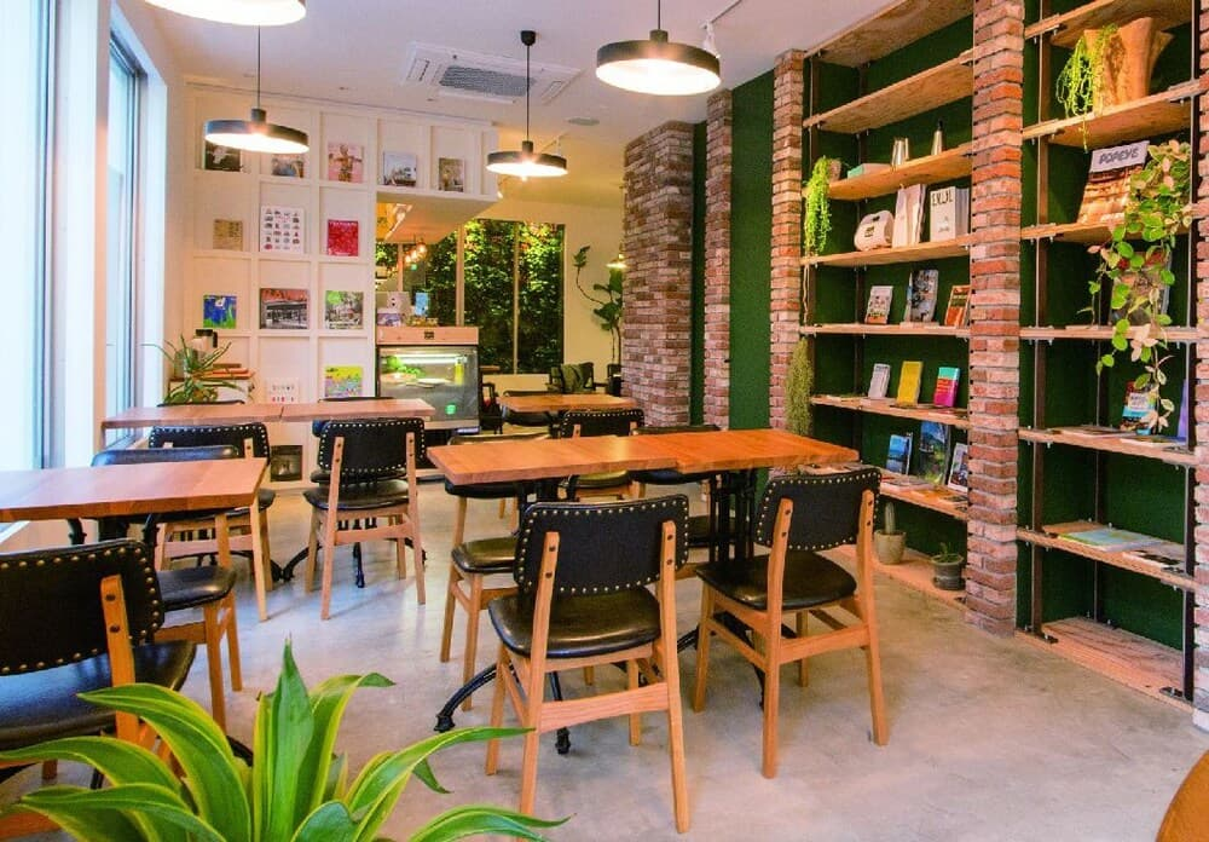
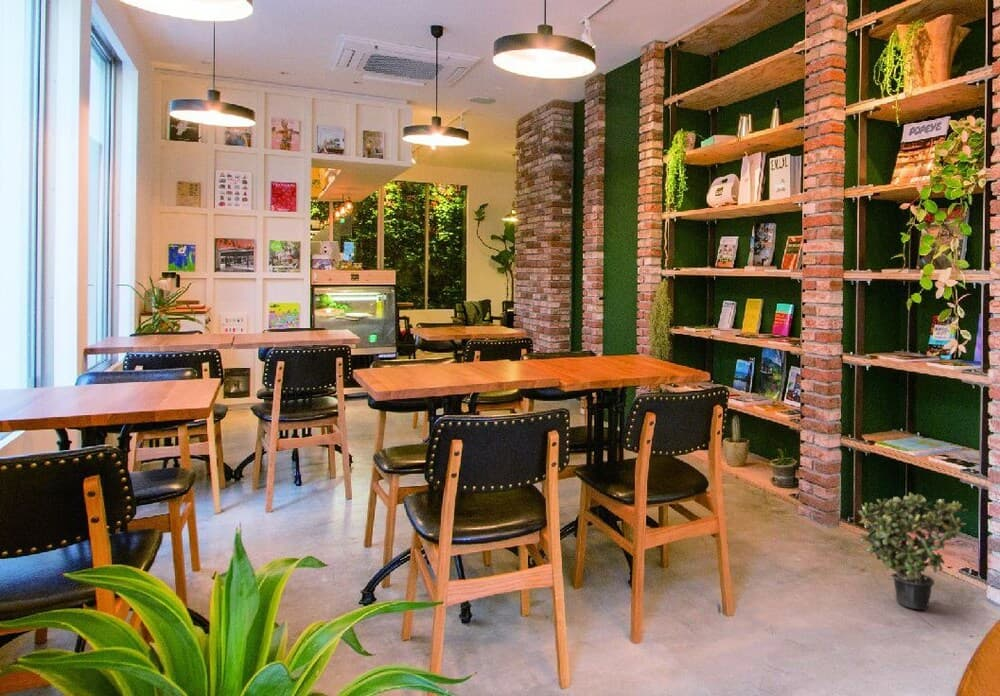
+ potted plant (909, 546)
